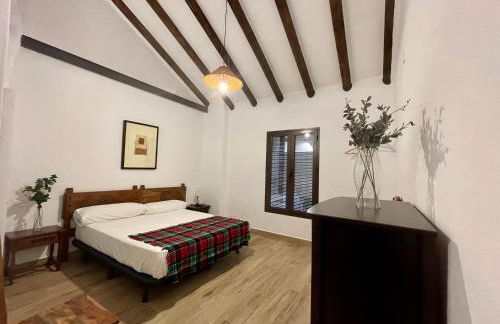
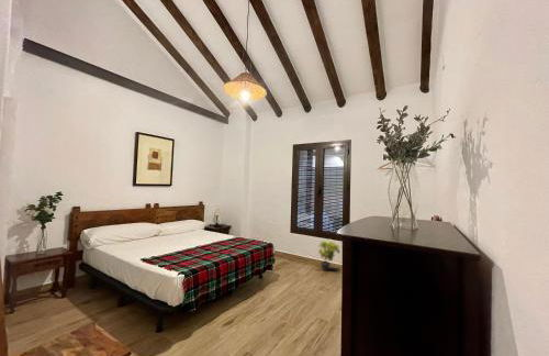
+ potted plant (327, 254)
